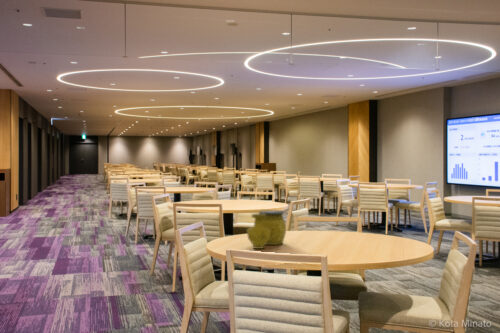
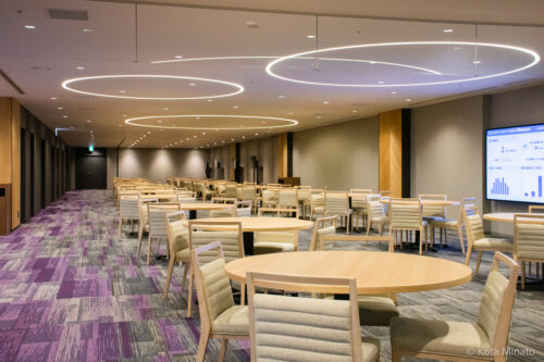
- decorative vase (266, 229)
